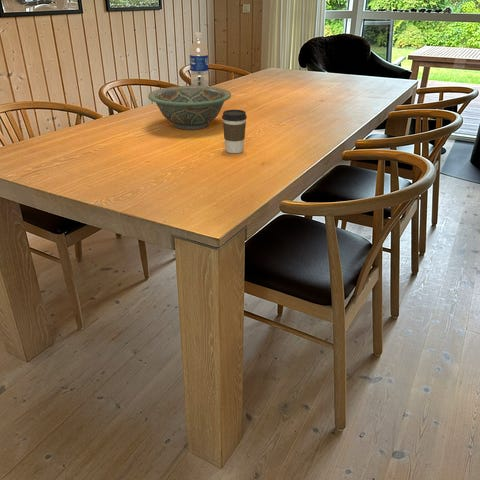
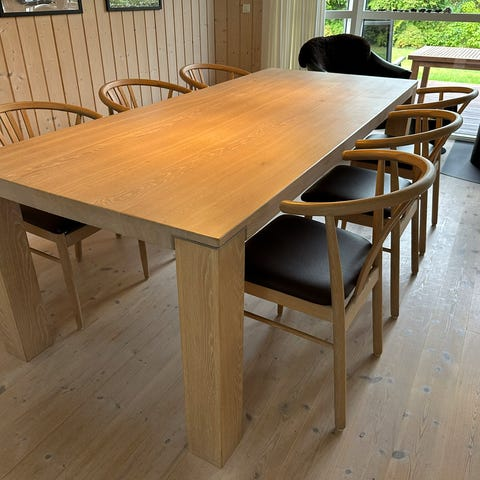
- water bottle (199, 66)
- decorative bowl (190, 109)
- coffee cup (234, 131)
